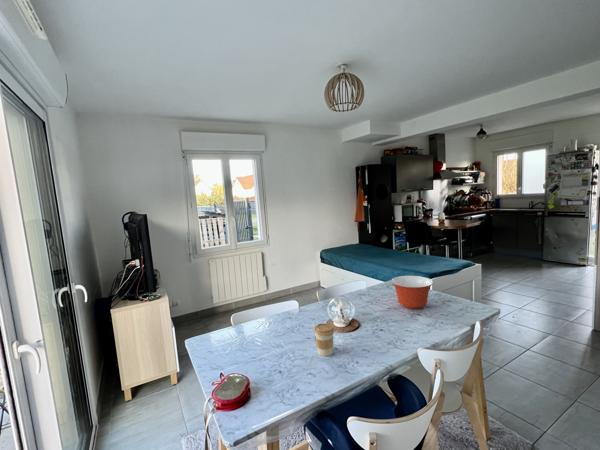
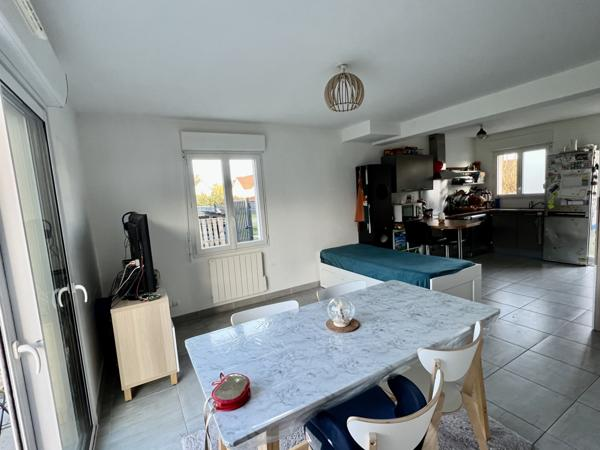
- coffee cup (324, 339)
- mixing bowl (412, 293)
